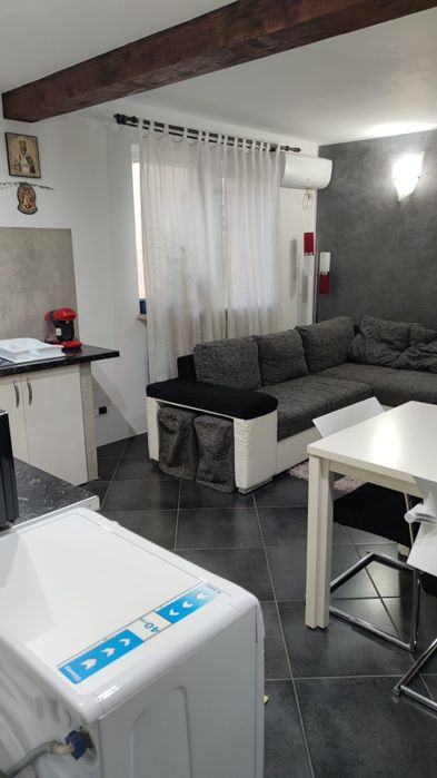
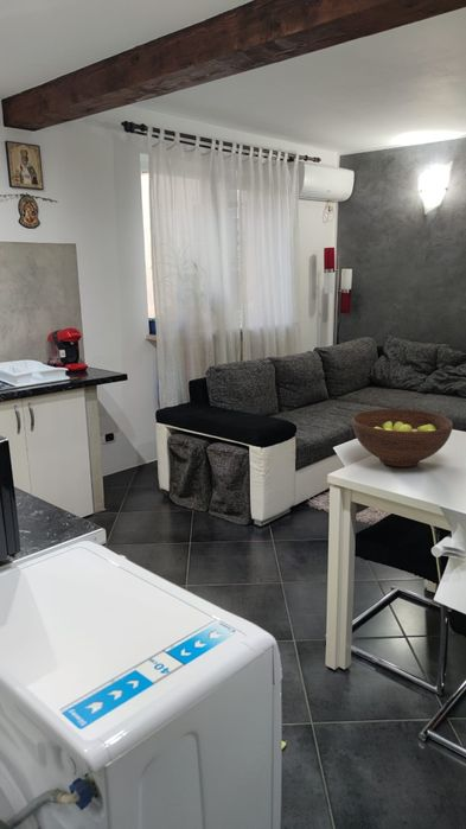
+ fruit bowl (400, 440)
